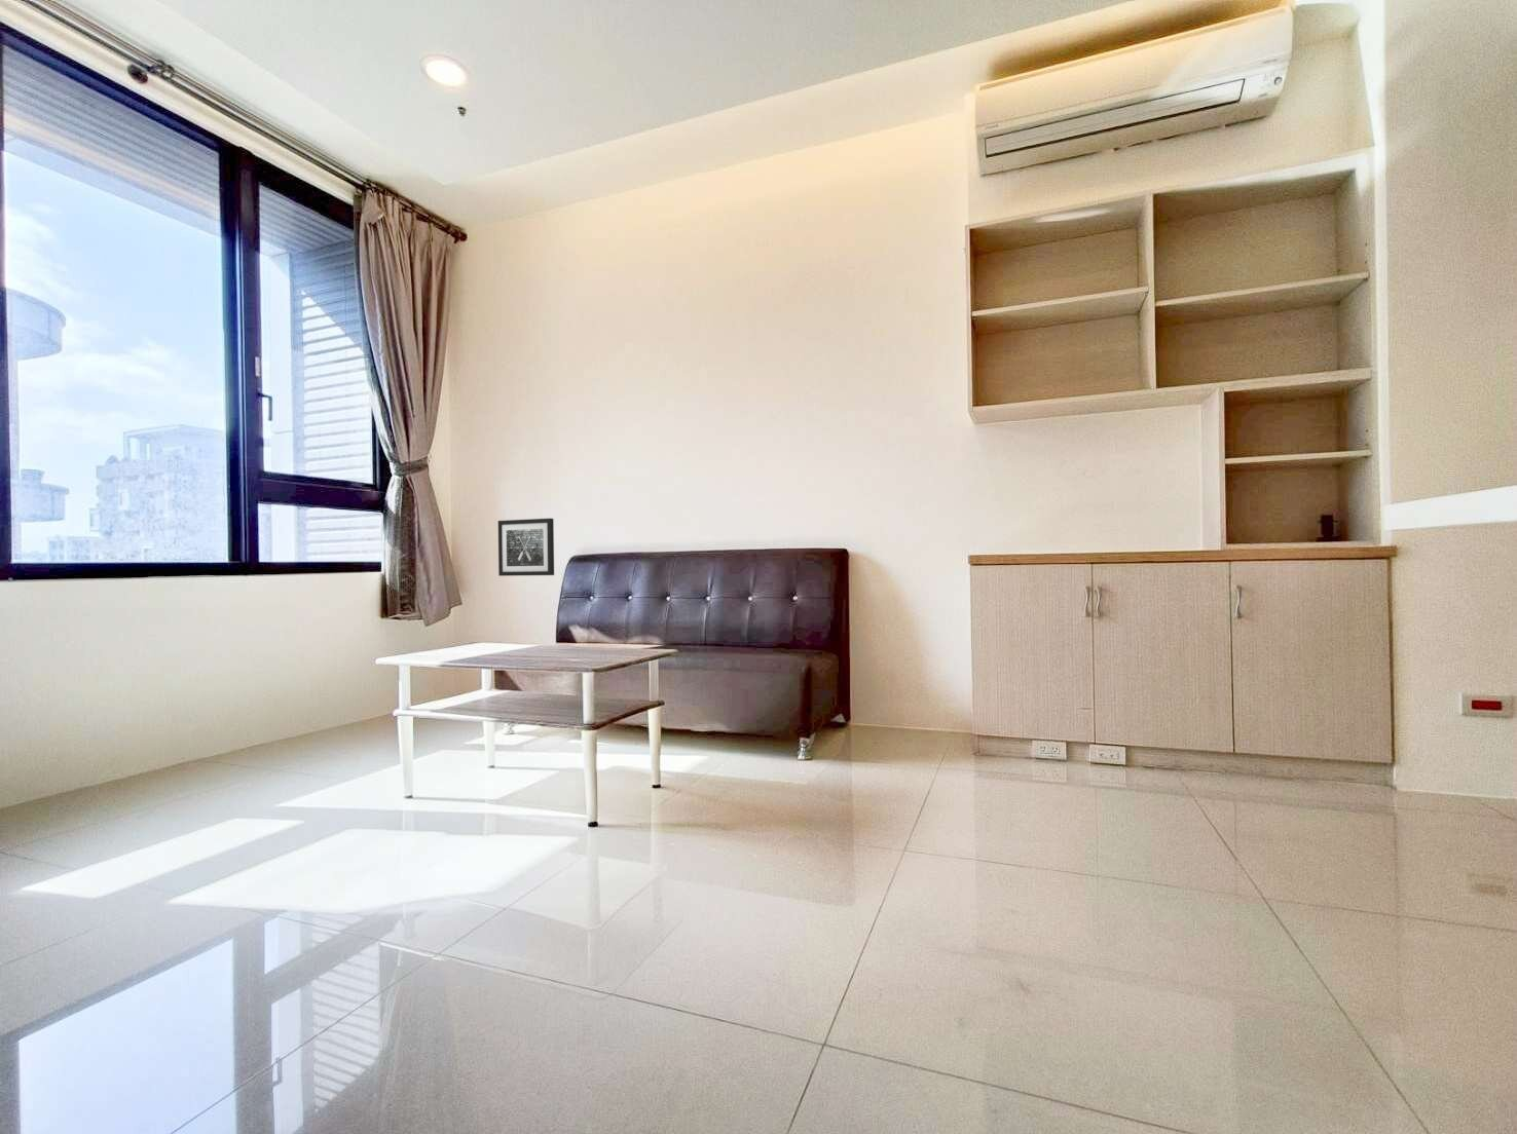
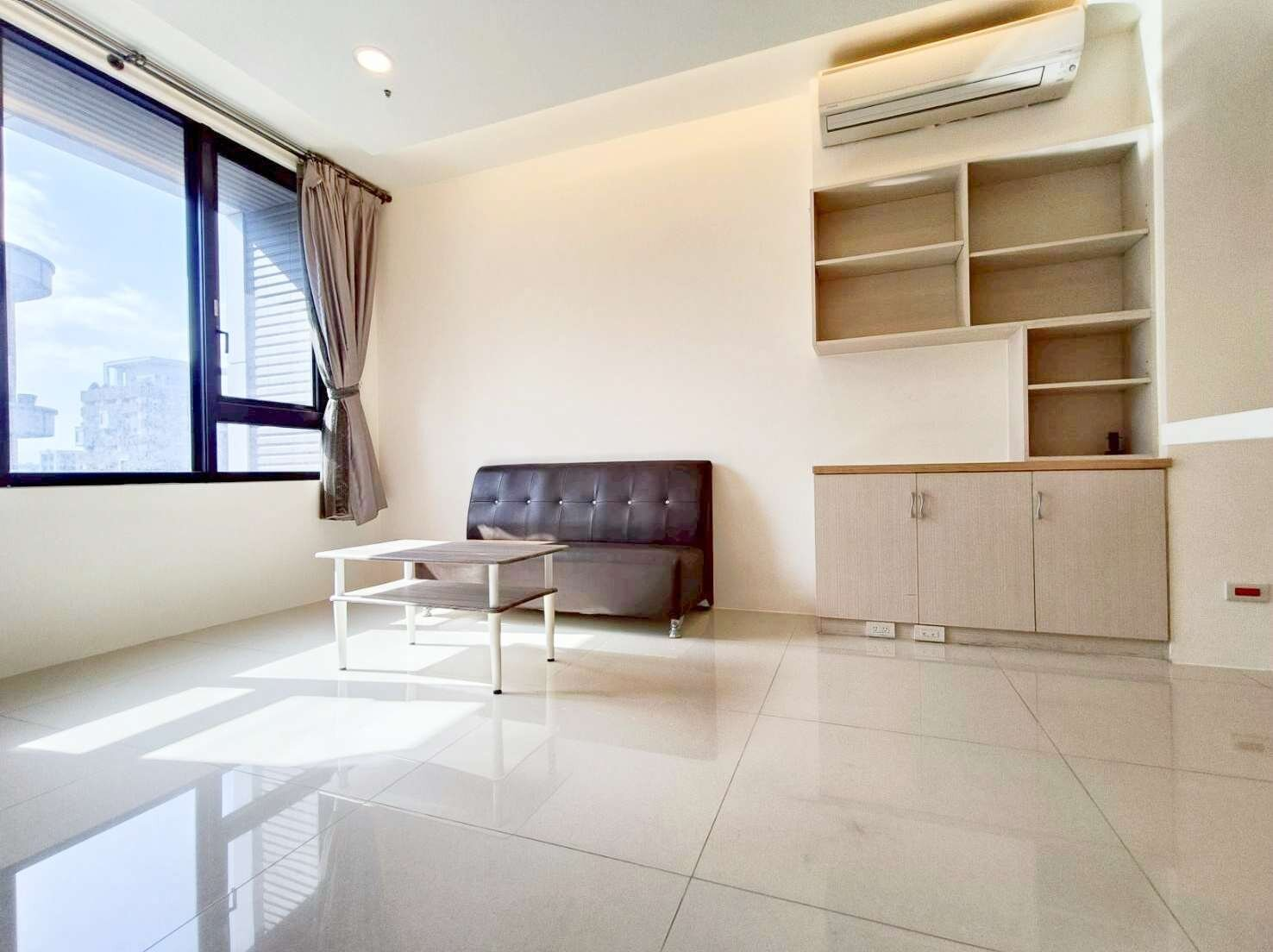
- wall art (526, 548)
